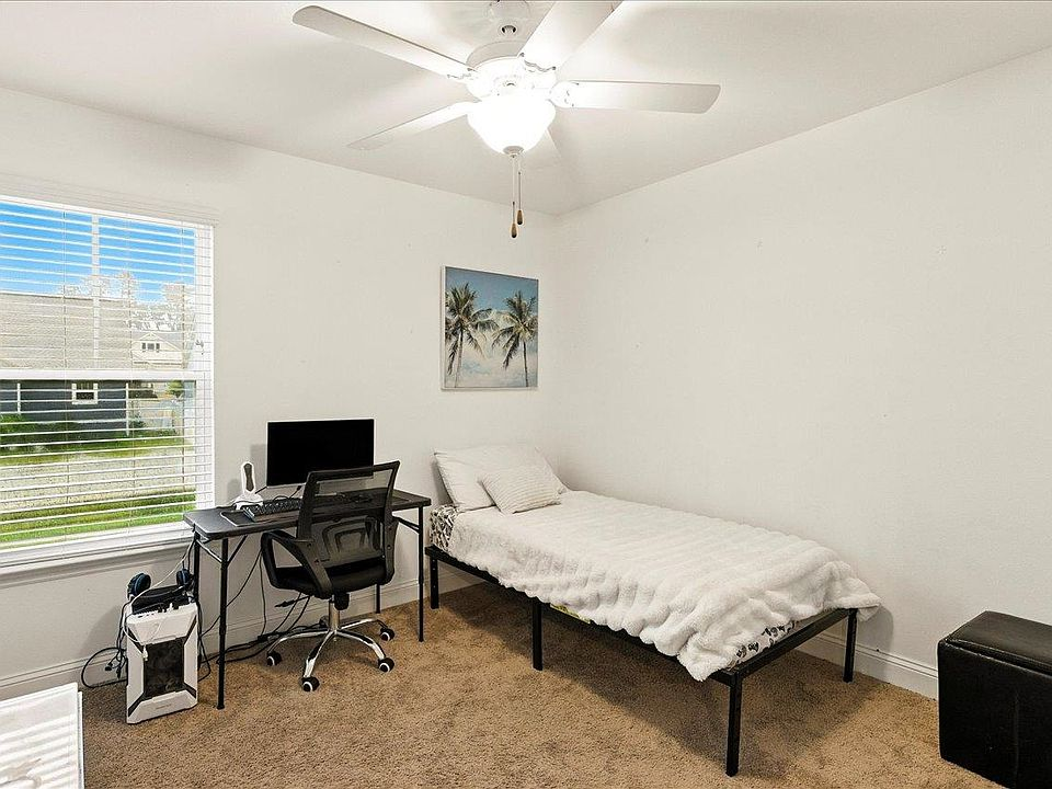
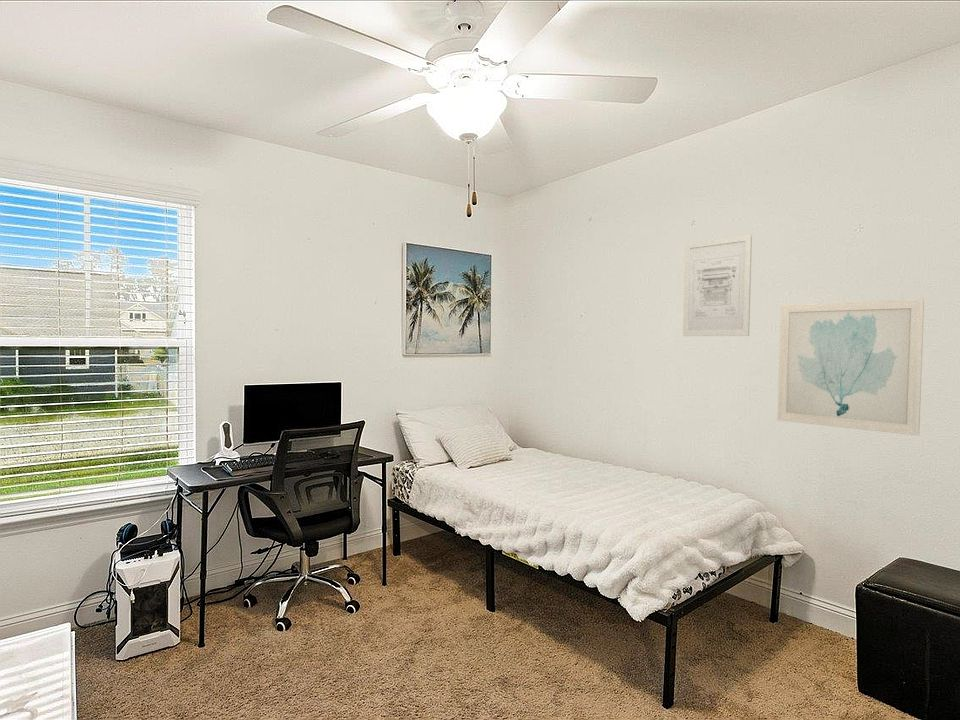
+ wall art (715, 287)
+ wall art (844, 364)
